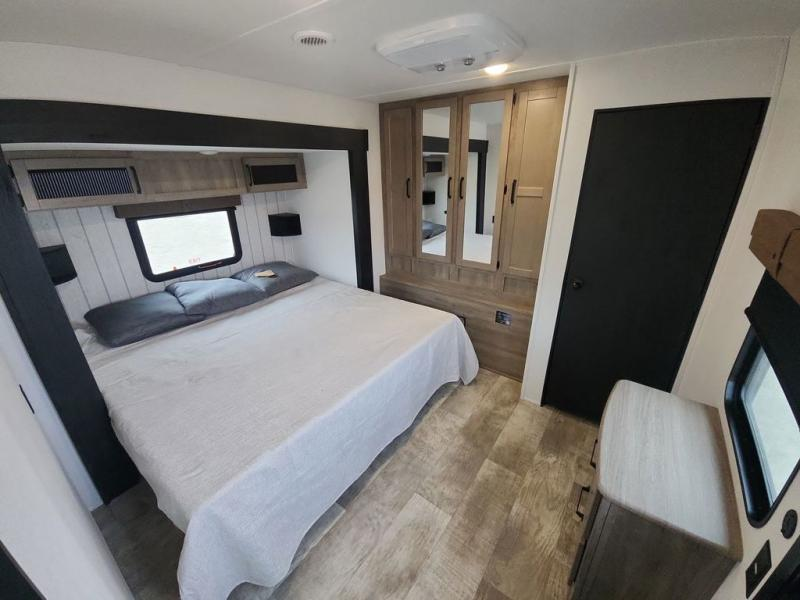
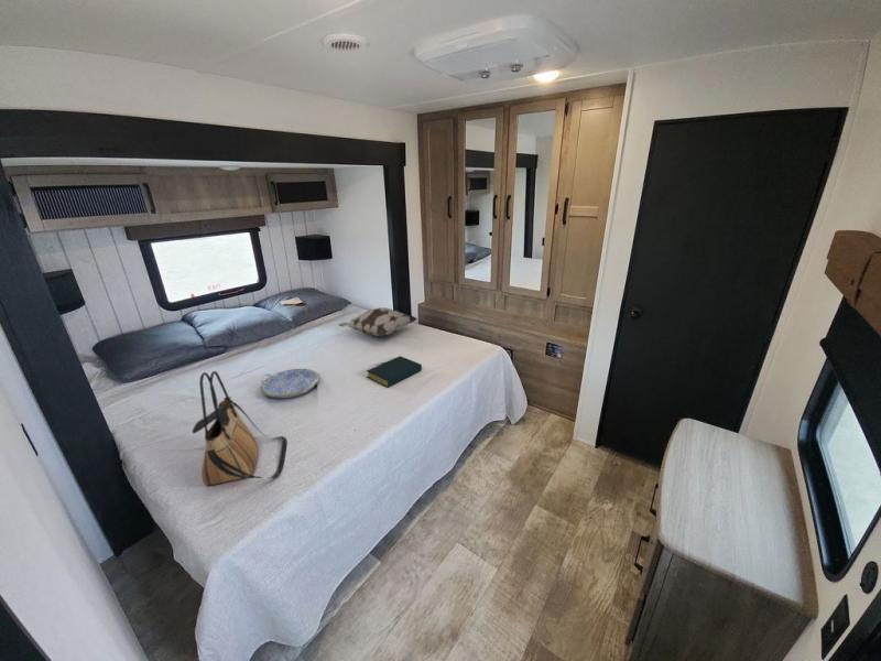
+ hardback book (394, 370)
+ serving tray (290, 382)
+ decorative pillow (378, 322)
+ tote bag (236, 422)
